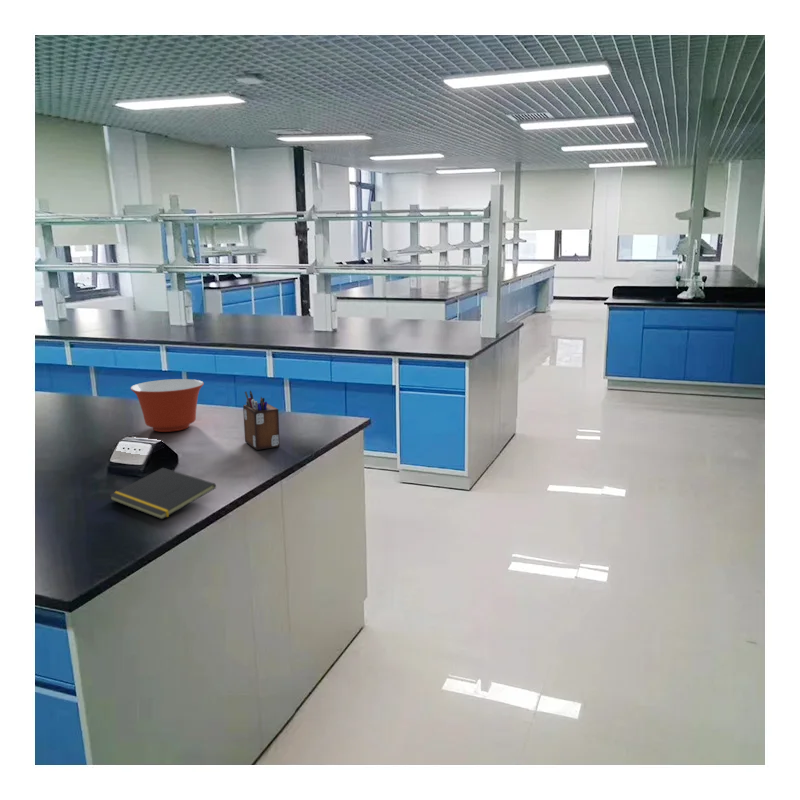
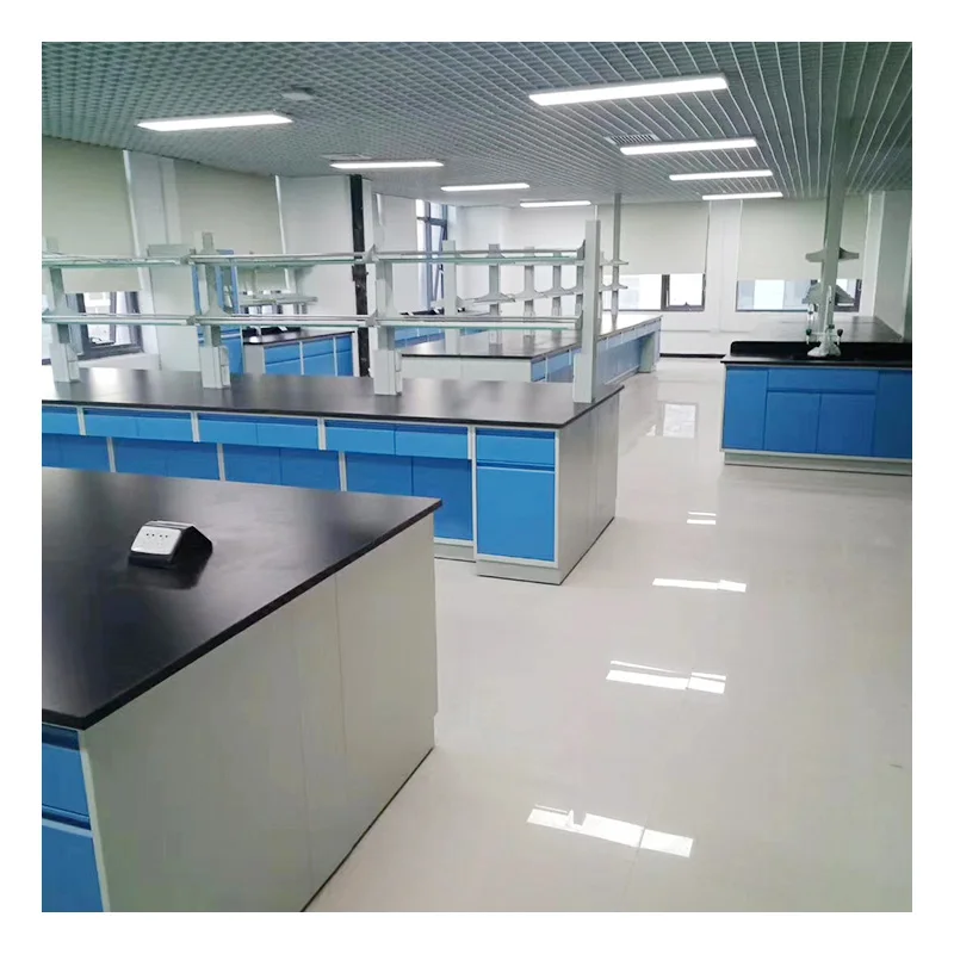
- notepad (162, 491)
- desk organizer (261, 418)
- mixing bowl (169, 406)
